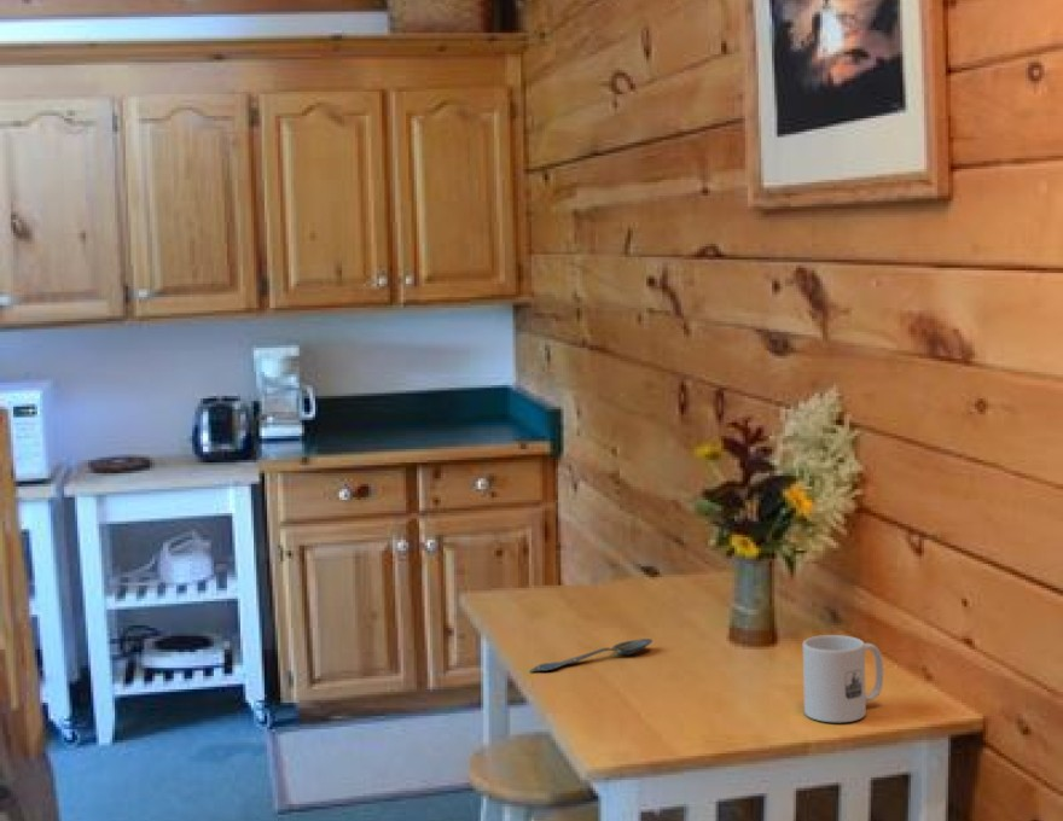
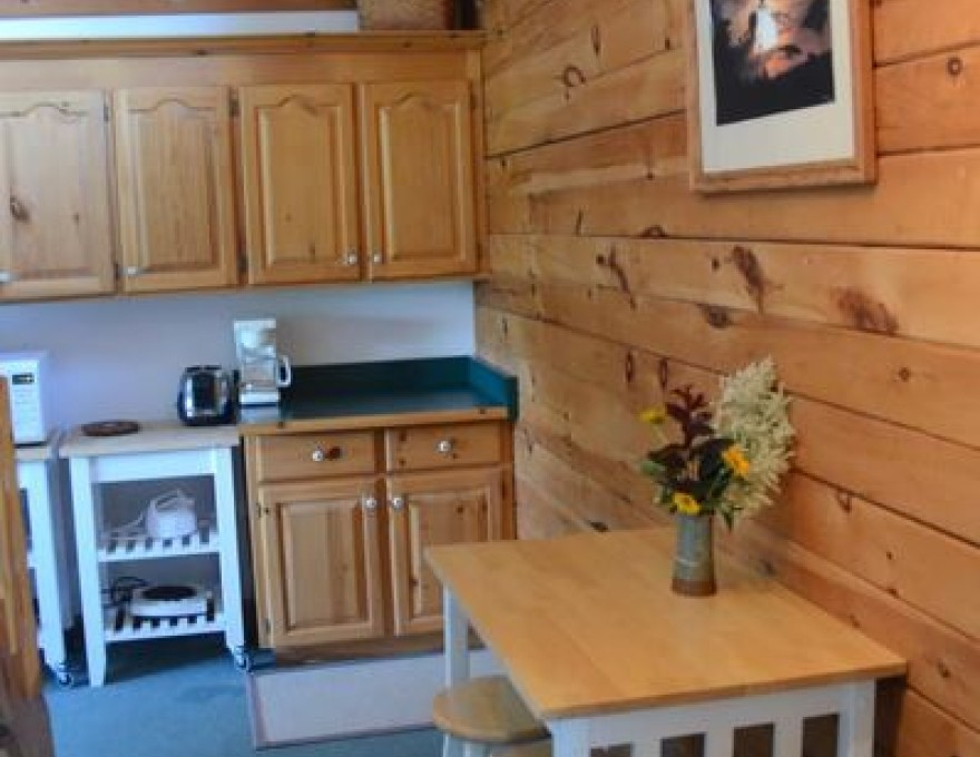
- spoon (592, 654)
- mug (844, 675)
